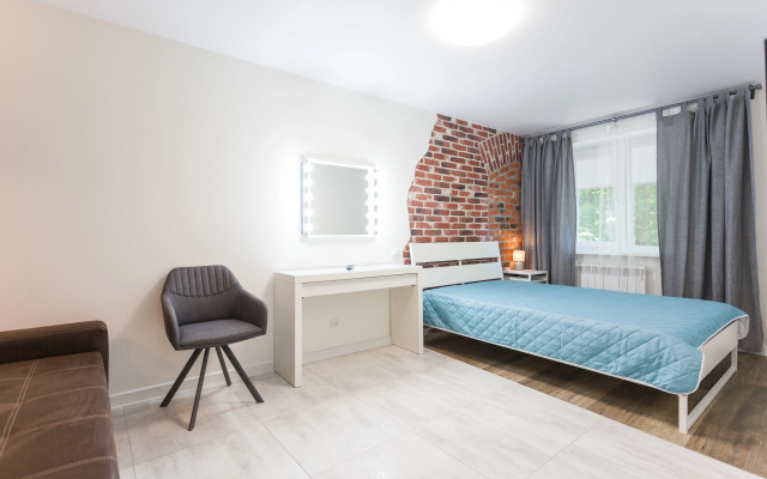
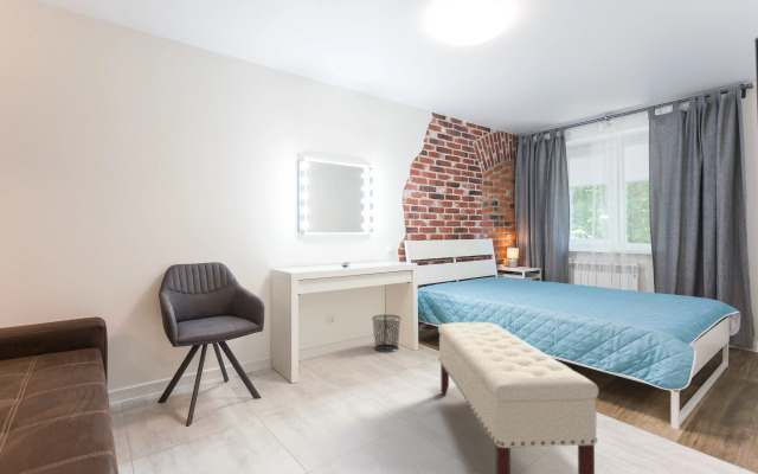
+ waste bin (386, 333)
+ bench (497, 387)
